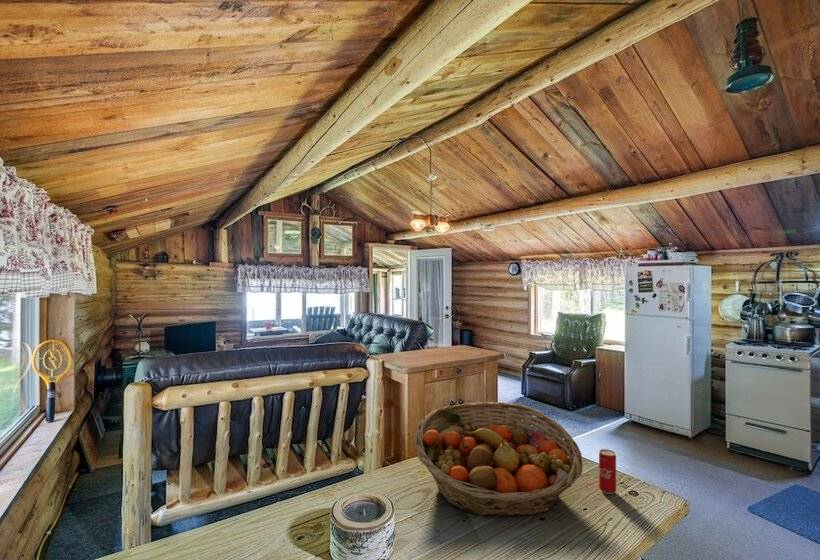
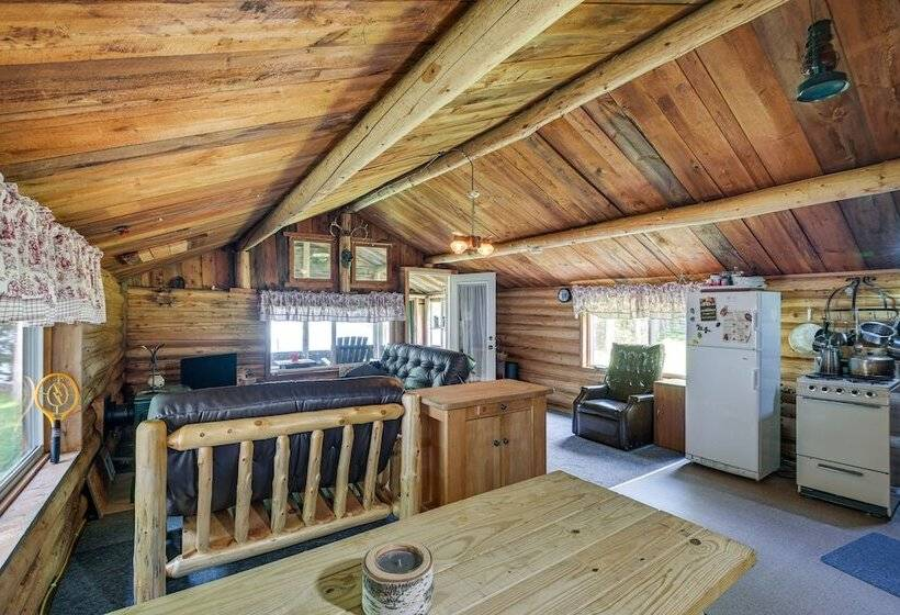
- fruit basket (495, 454)
- beverage can (607, 471)
